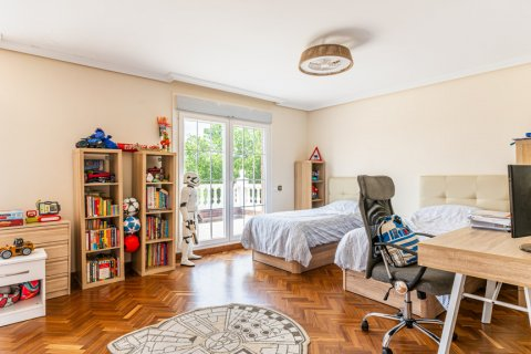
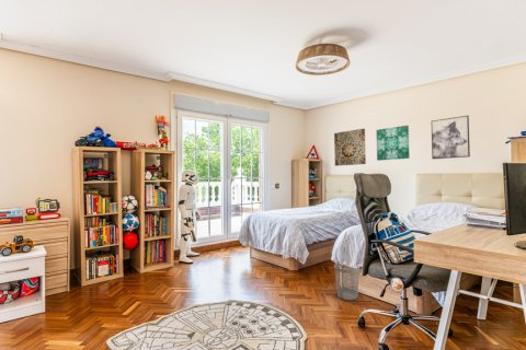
+ wall art (449, 138)
+ wall art (348, 148)
+ wastebasket (346, 280)
+ wall art (391, 143)
